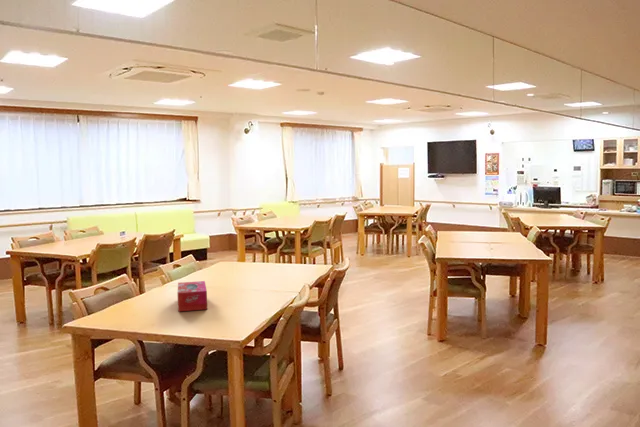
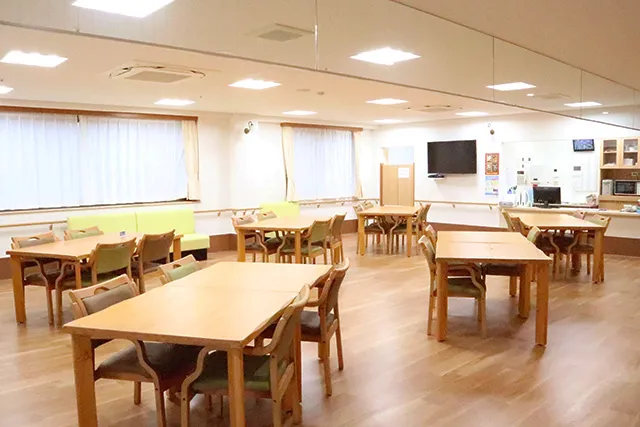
- tissue box (192, 295)
